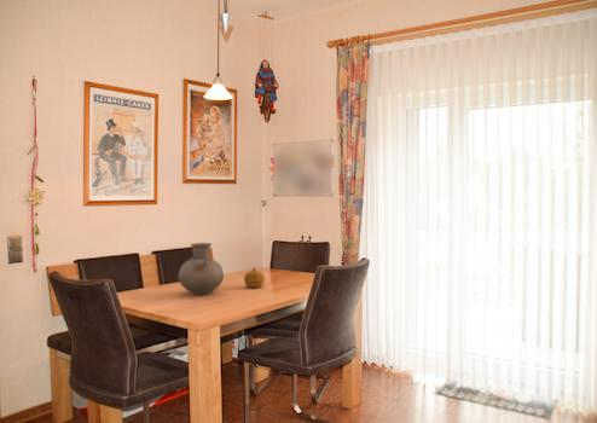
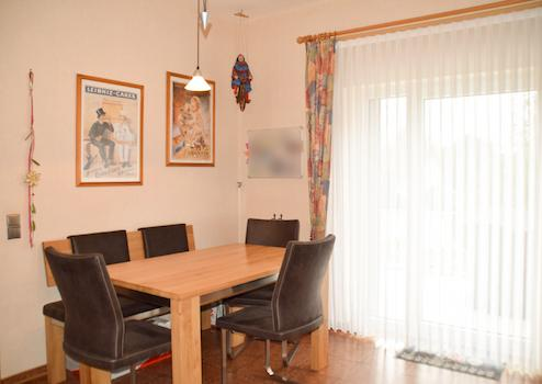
- fruit (254, 277)
- vase (201, 268)
